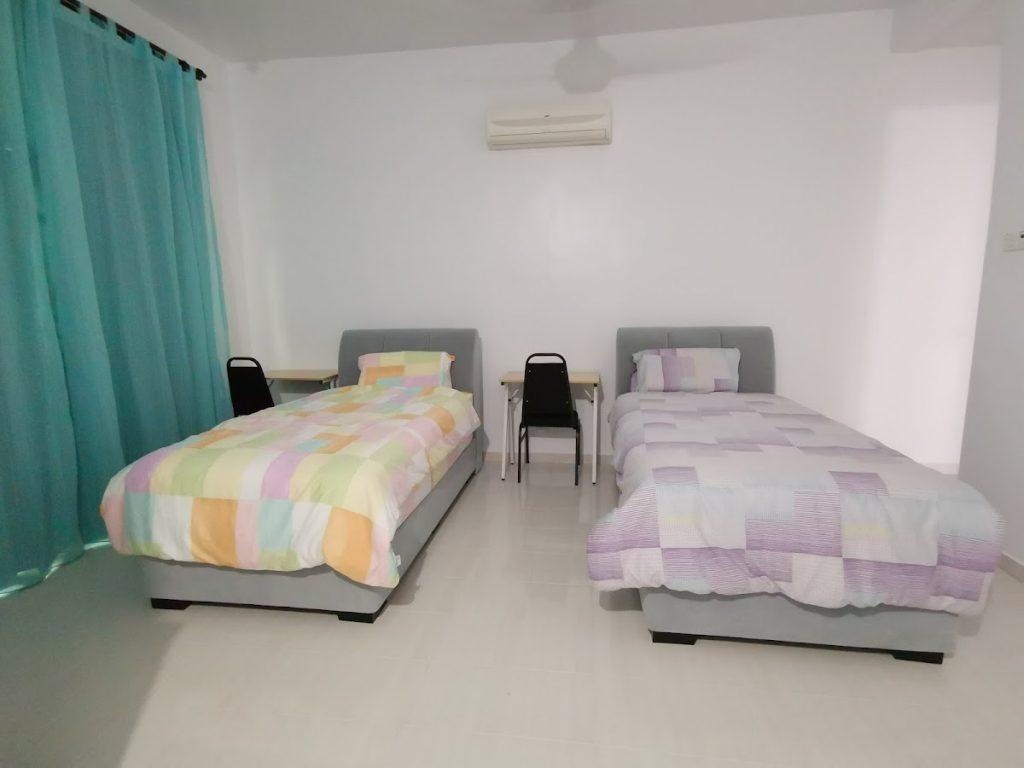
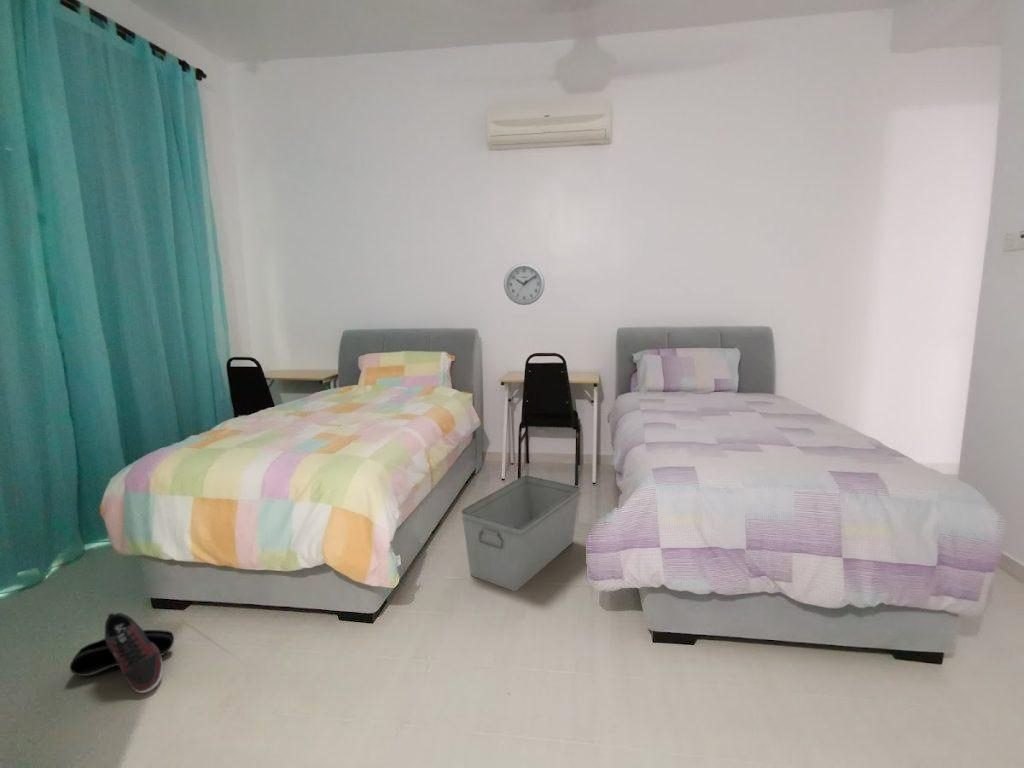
+ shoe (120, 645)
+ wall clock (524, 284)
+ storage bin (524, 528)
